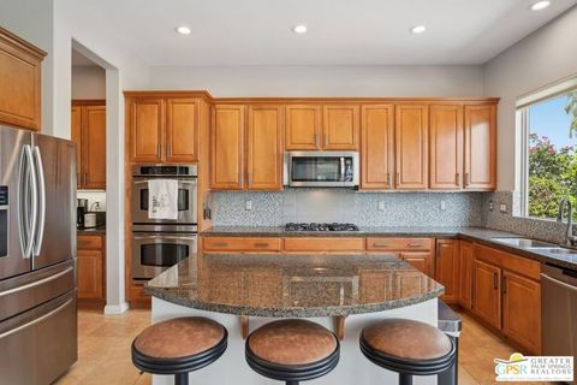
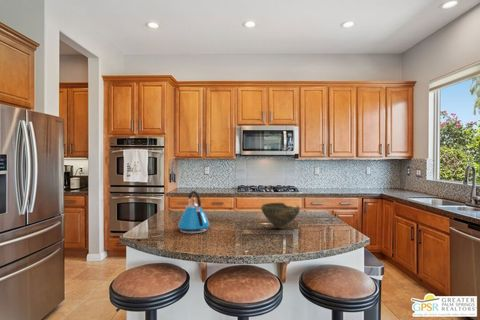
+ kettle (194, 210)
+ bowl (280, 216)
